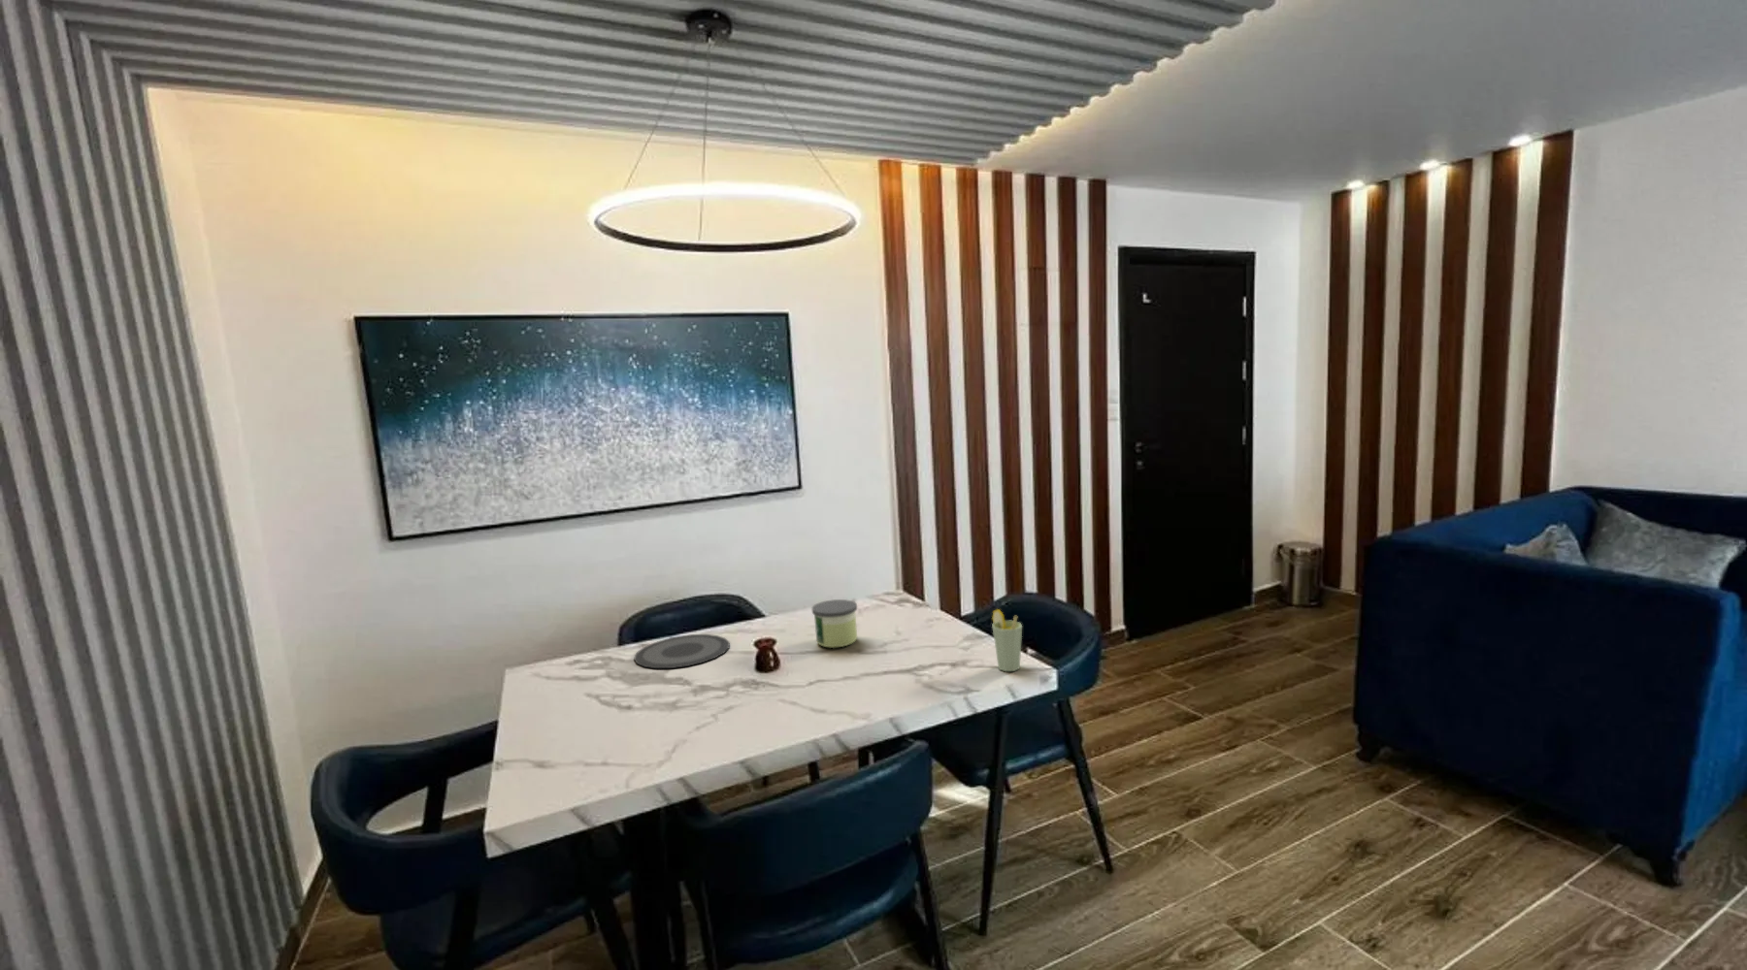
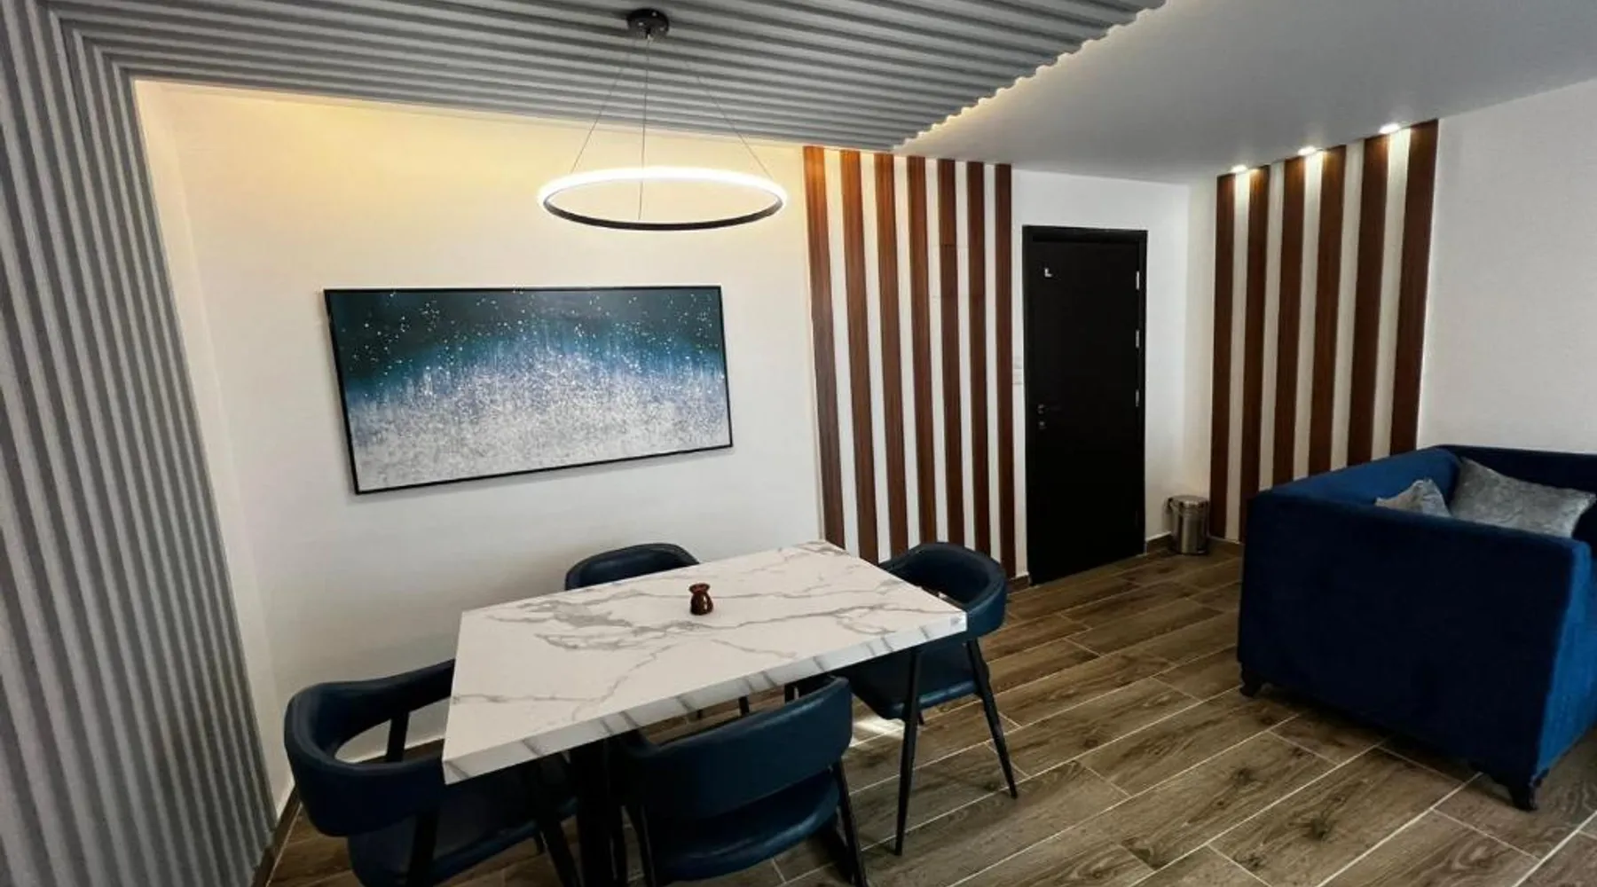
- plate (682, 650)
- cup (1005, 637)
- candle (835, 624)
